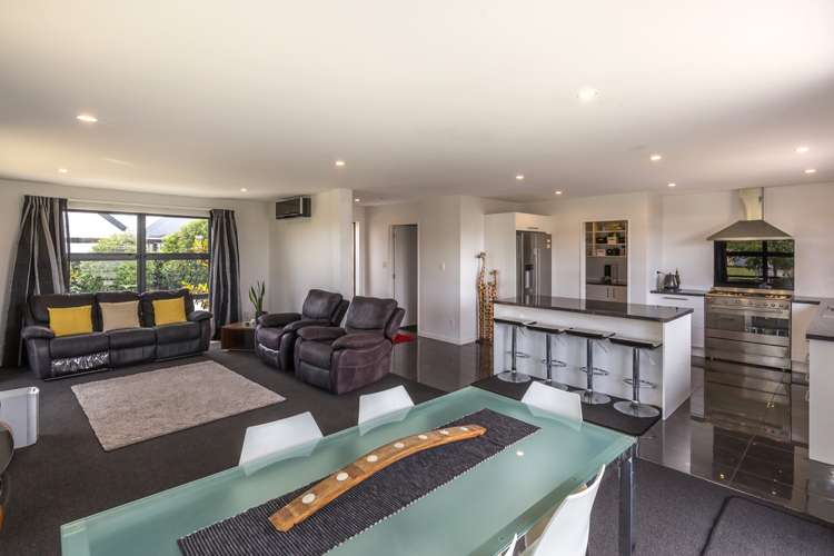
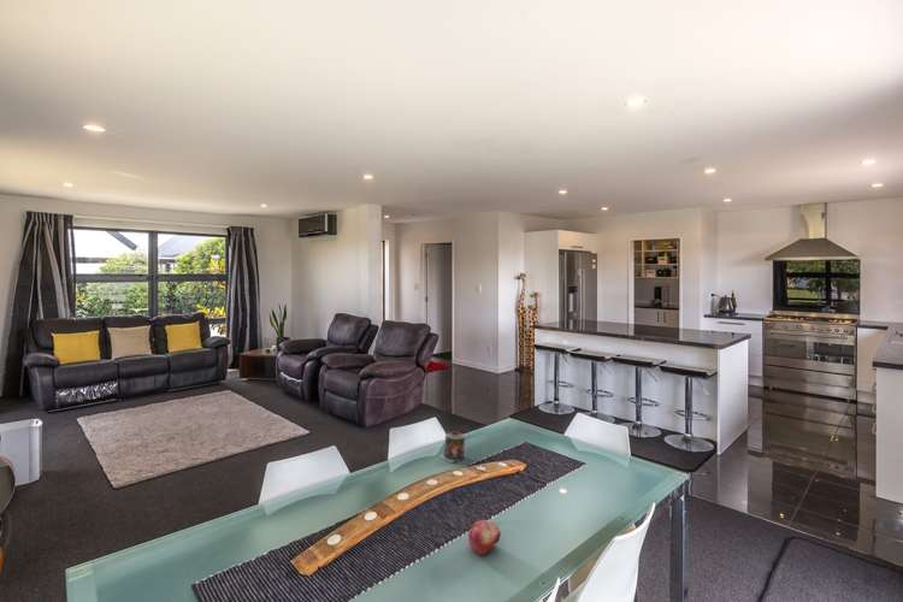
+ candle (453, 445)
+ fruit (484, 535)
